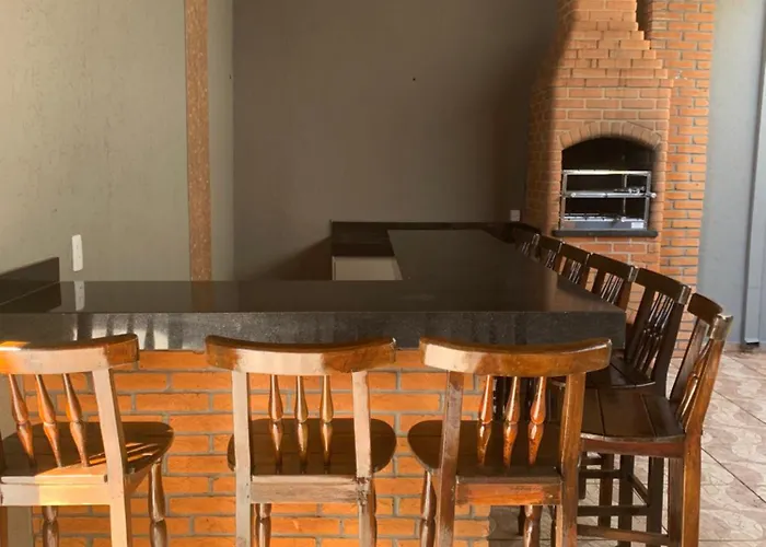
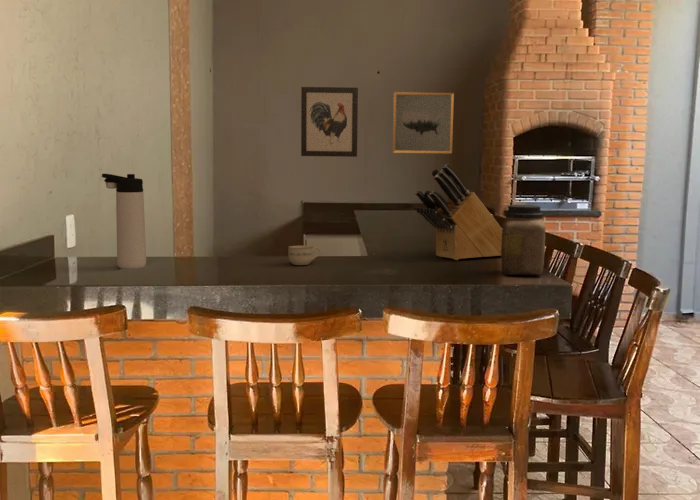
+ cup (304, 255)
+ thermos bottle (124, 221)
+ knife block (466, 211)
+ jar (522, 239)
+ wall art (329, 122)
+ wall art (422, 123)
